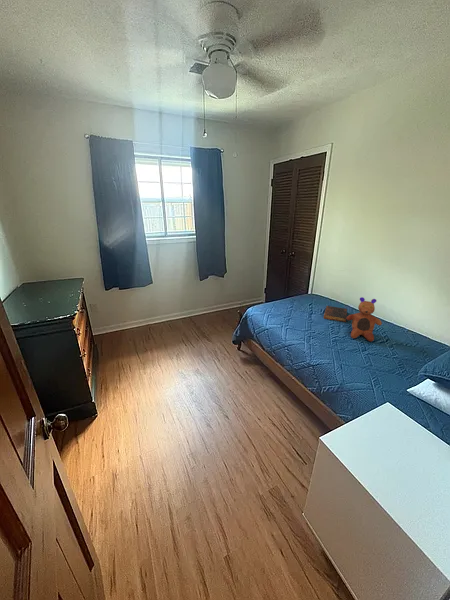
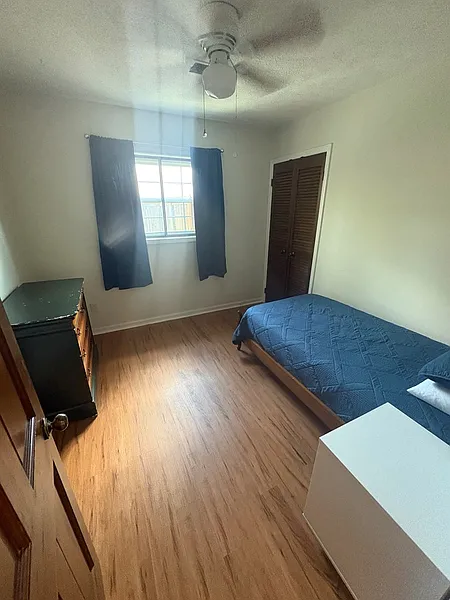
- book (335, 313)
- toy (364, 318)
